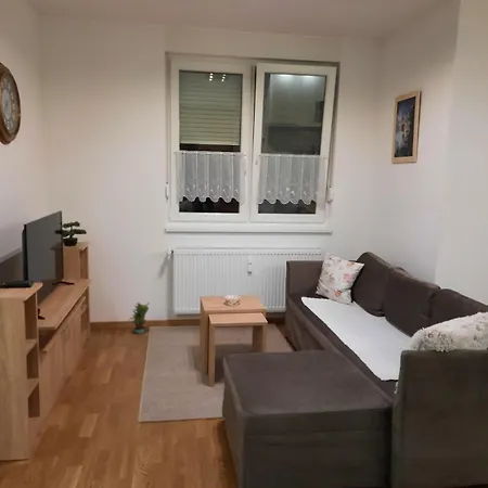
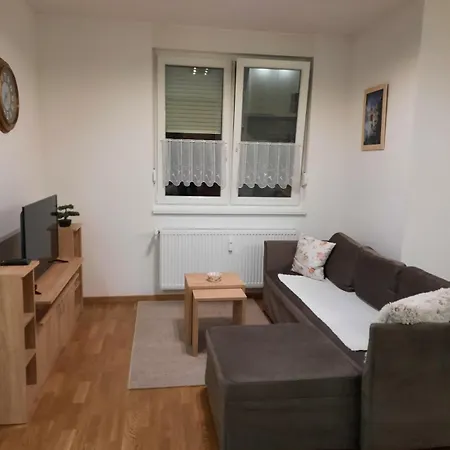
- potted plant (138, 317)
